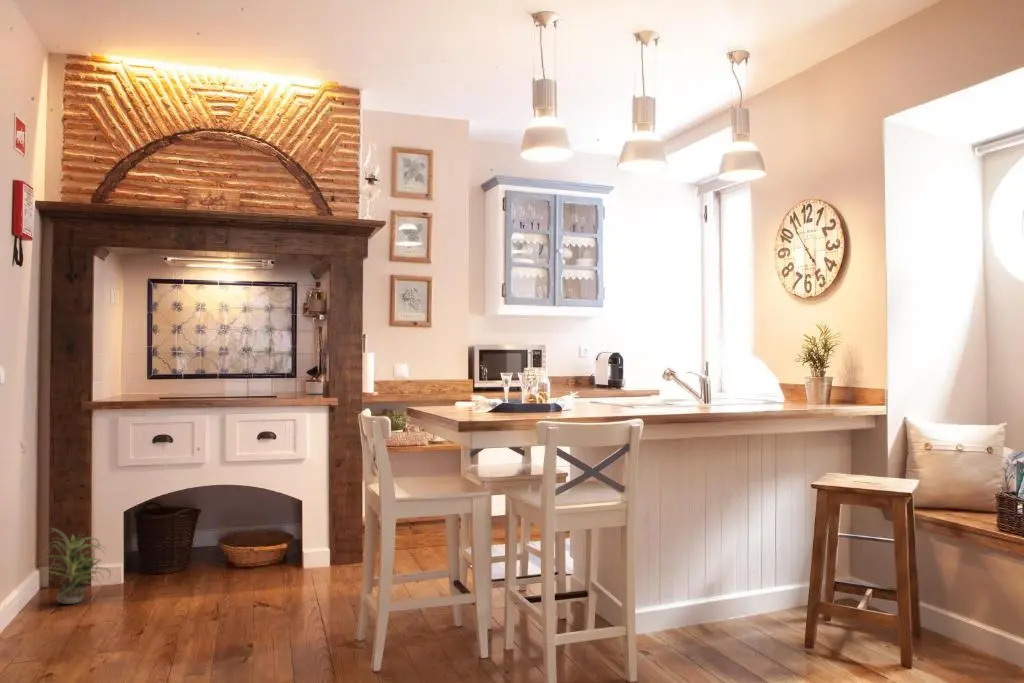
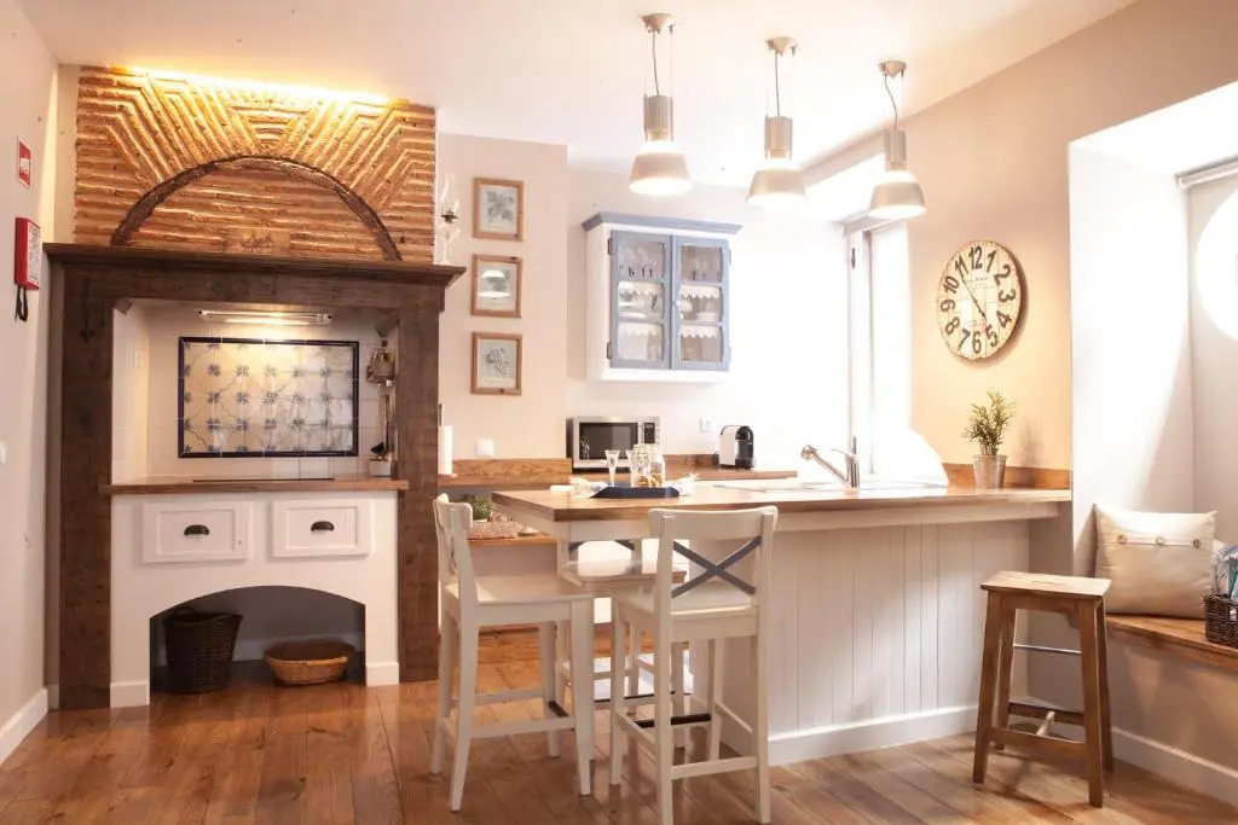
- potted plant (71, 562)
